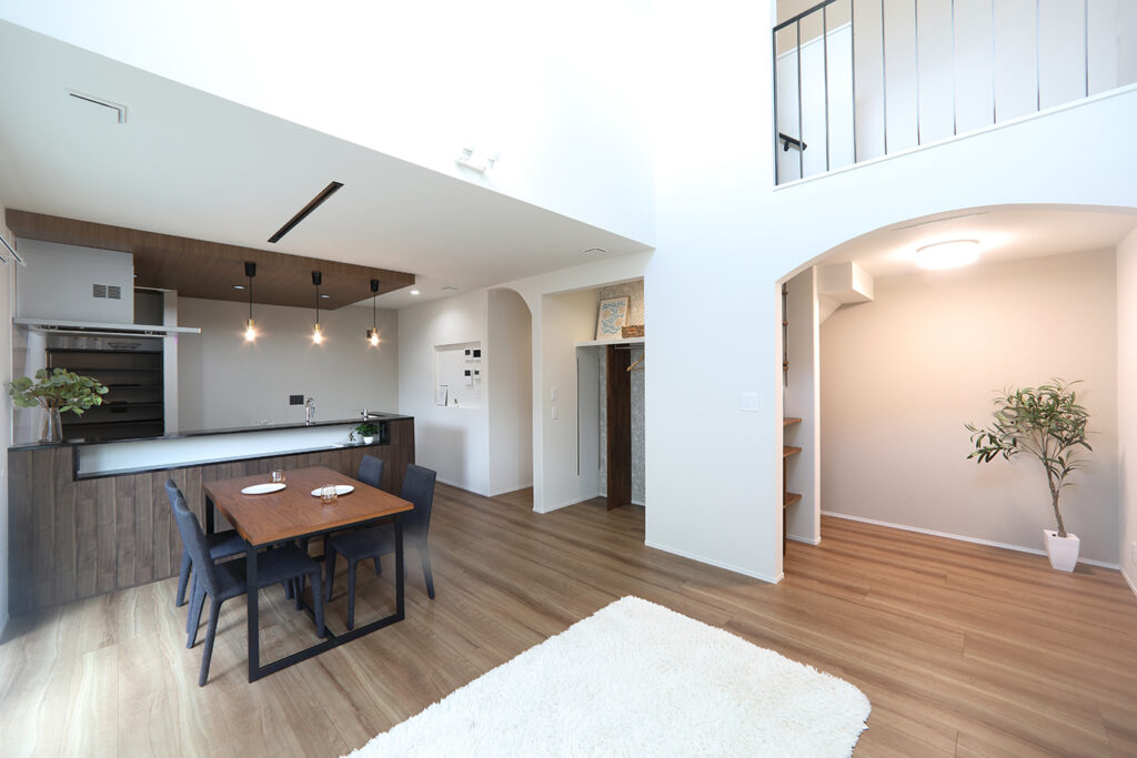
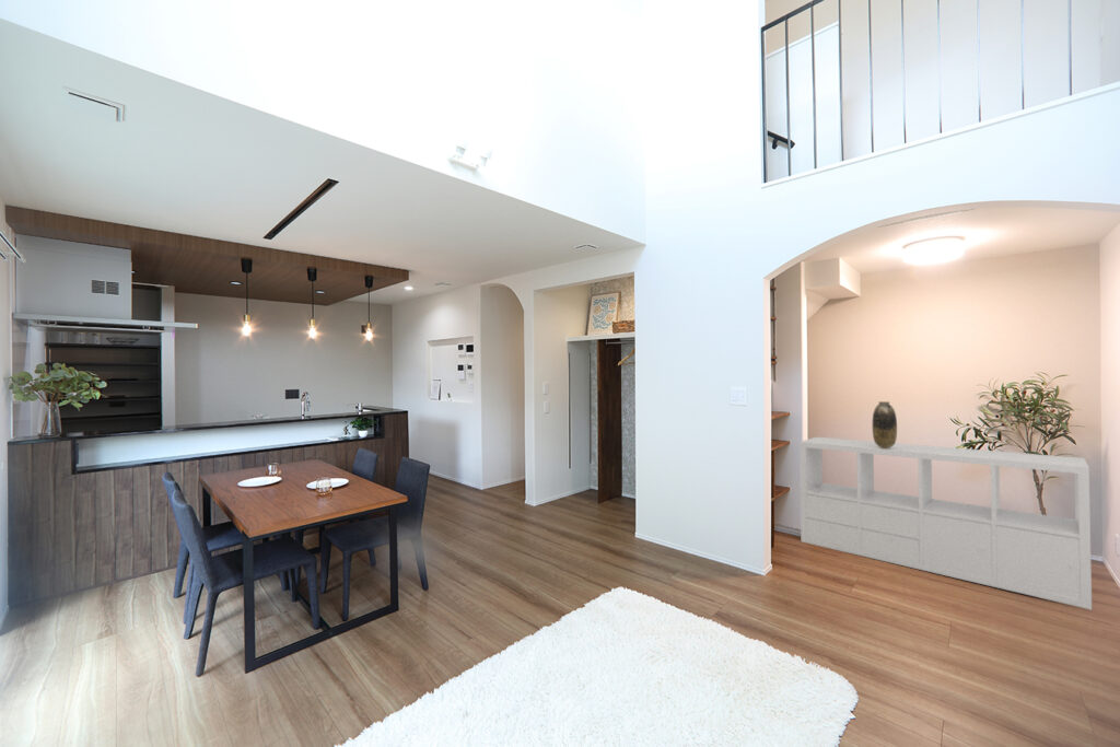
+ storage cabinet (924, 505)
+ vase (884, 424)
